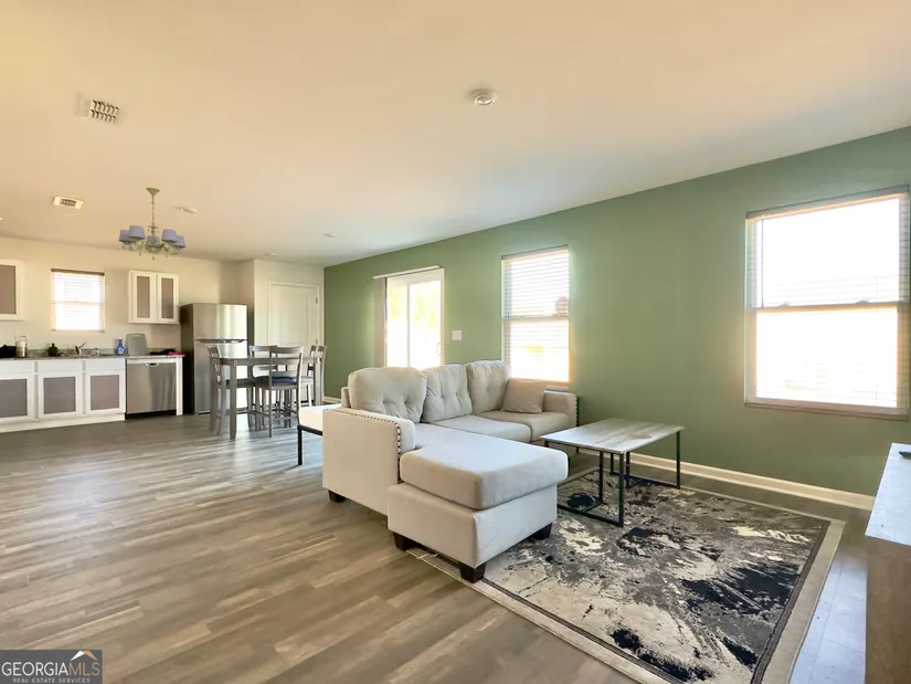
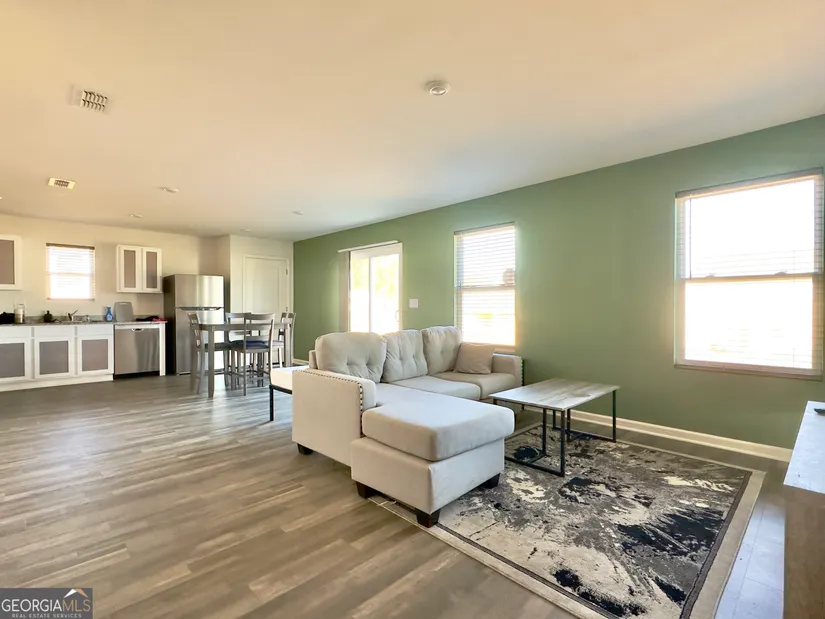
- chandelier (152, 224)
